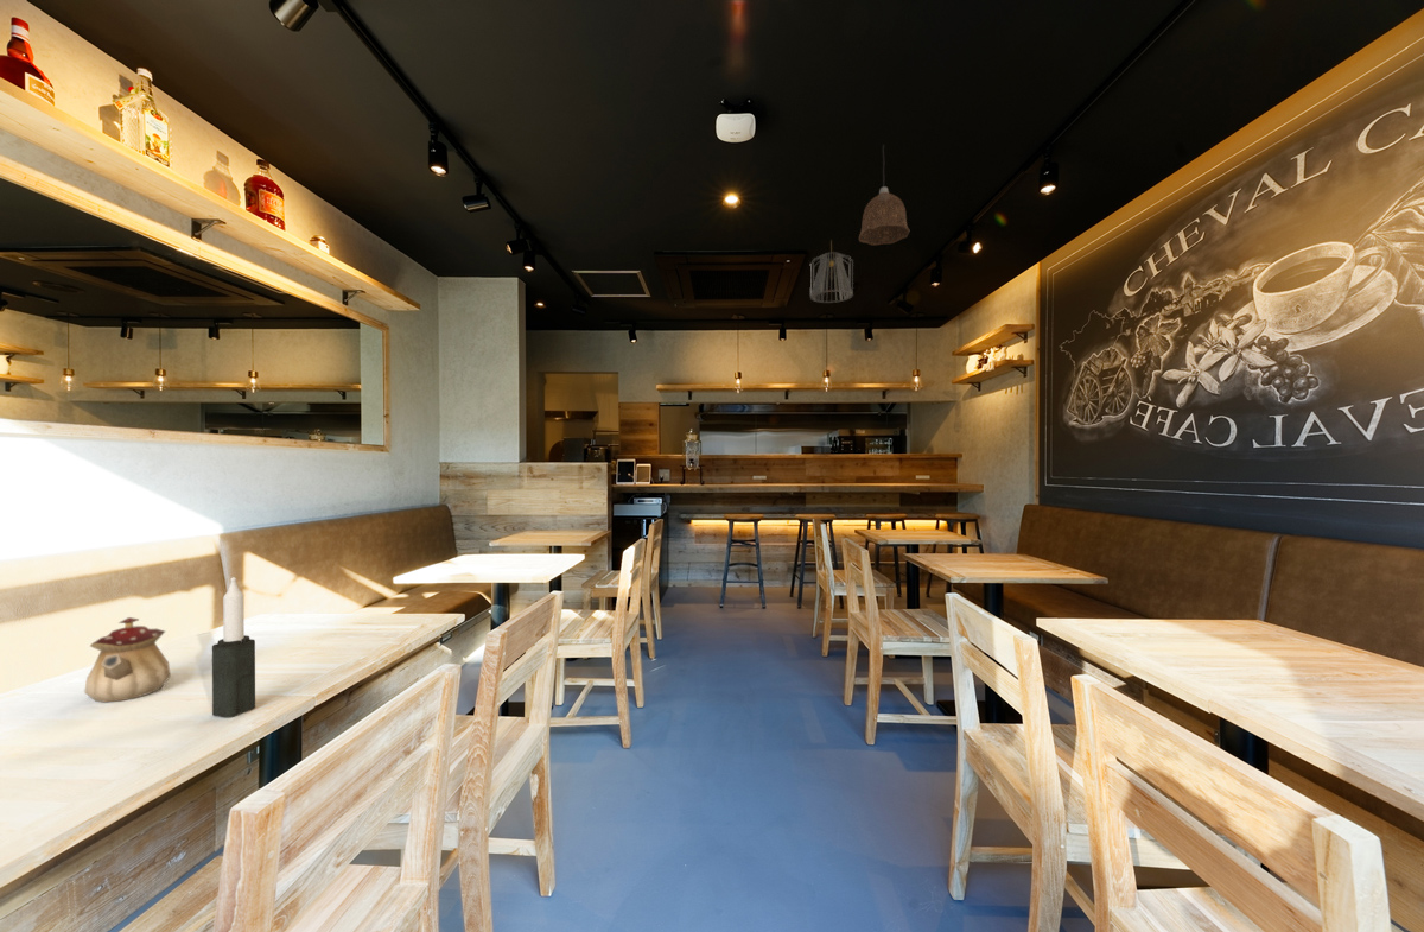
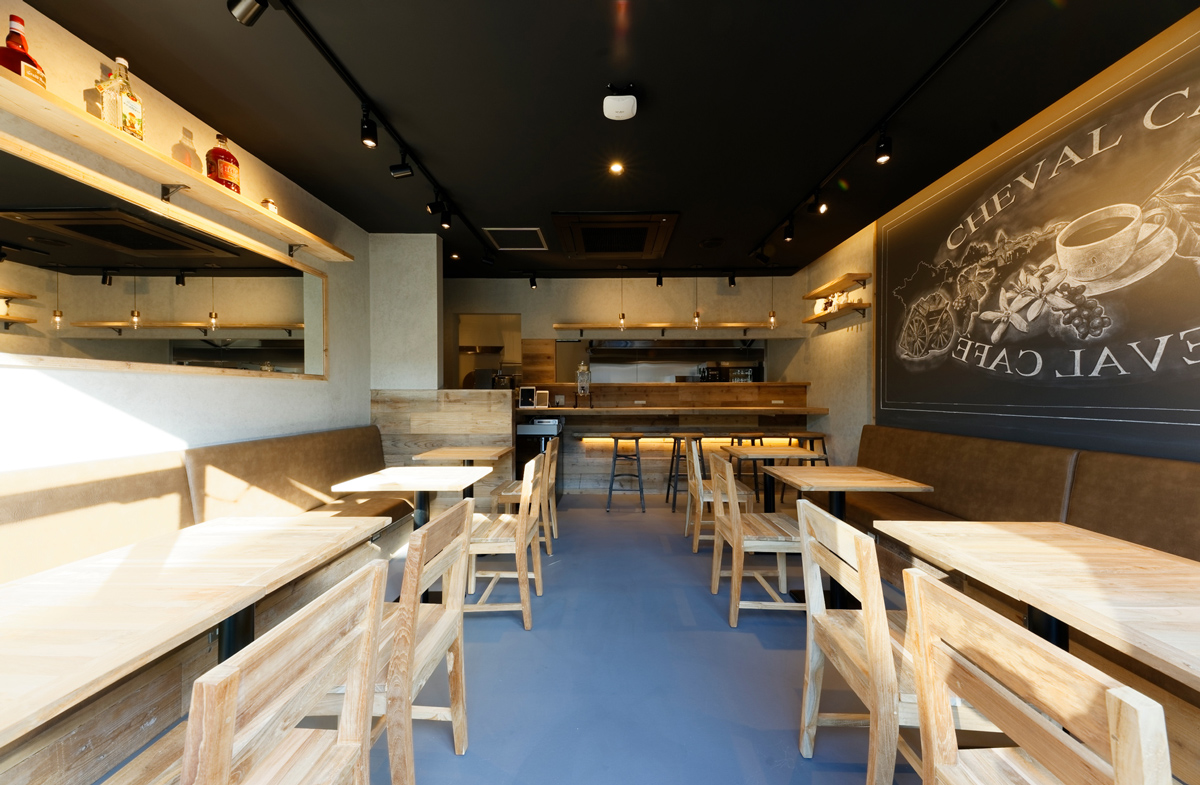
- pendant lamp (883, 190)
- teapot (131, 653)
- pendant light (831, 268)
- candle (234, 643)
